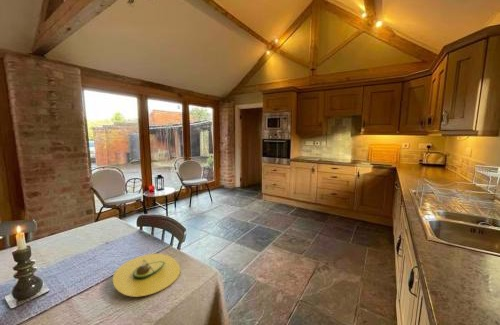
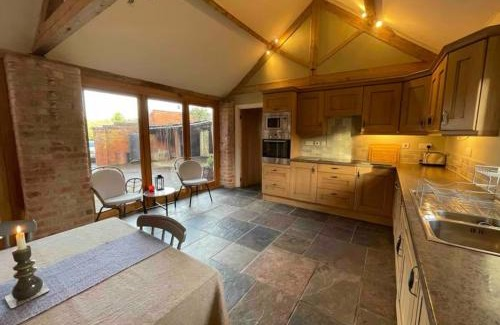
- avocado (148, 268)
